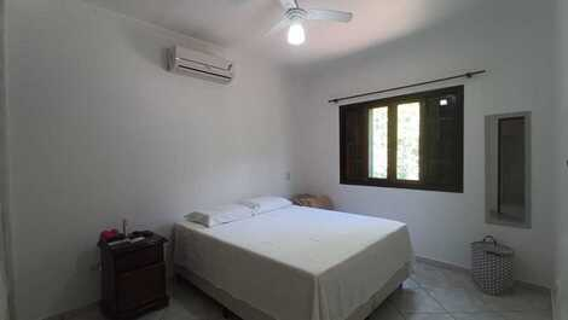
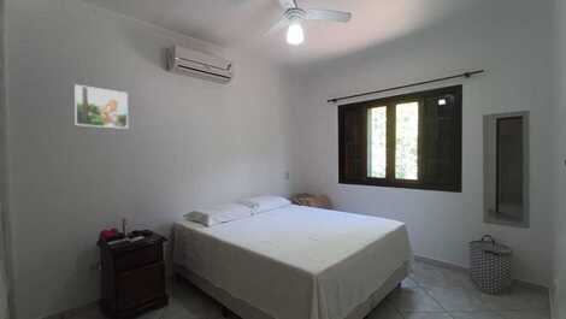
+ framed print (102, 107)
